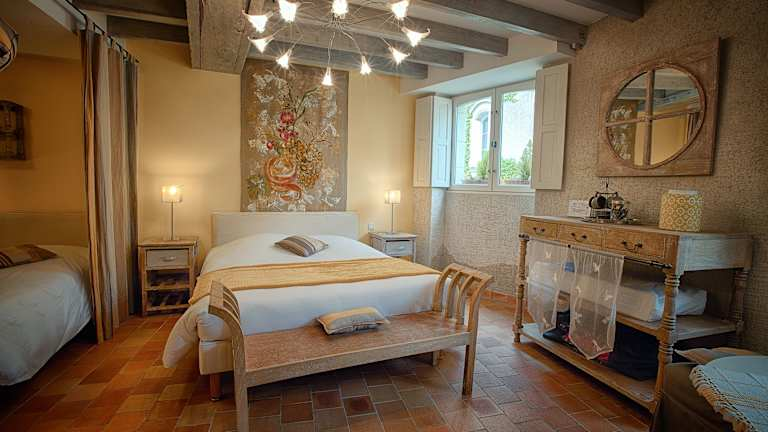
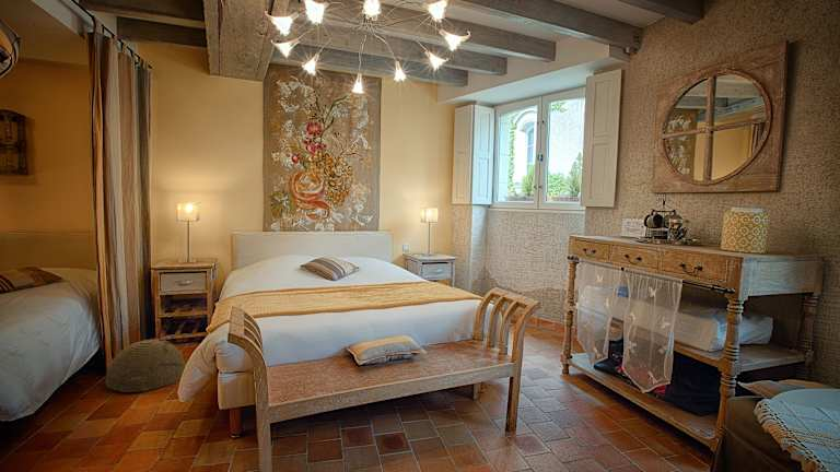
+ woven basket (147, 359)
